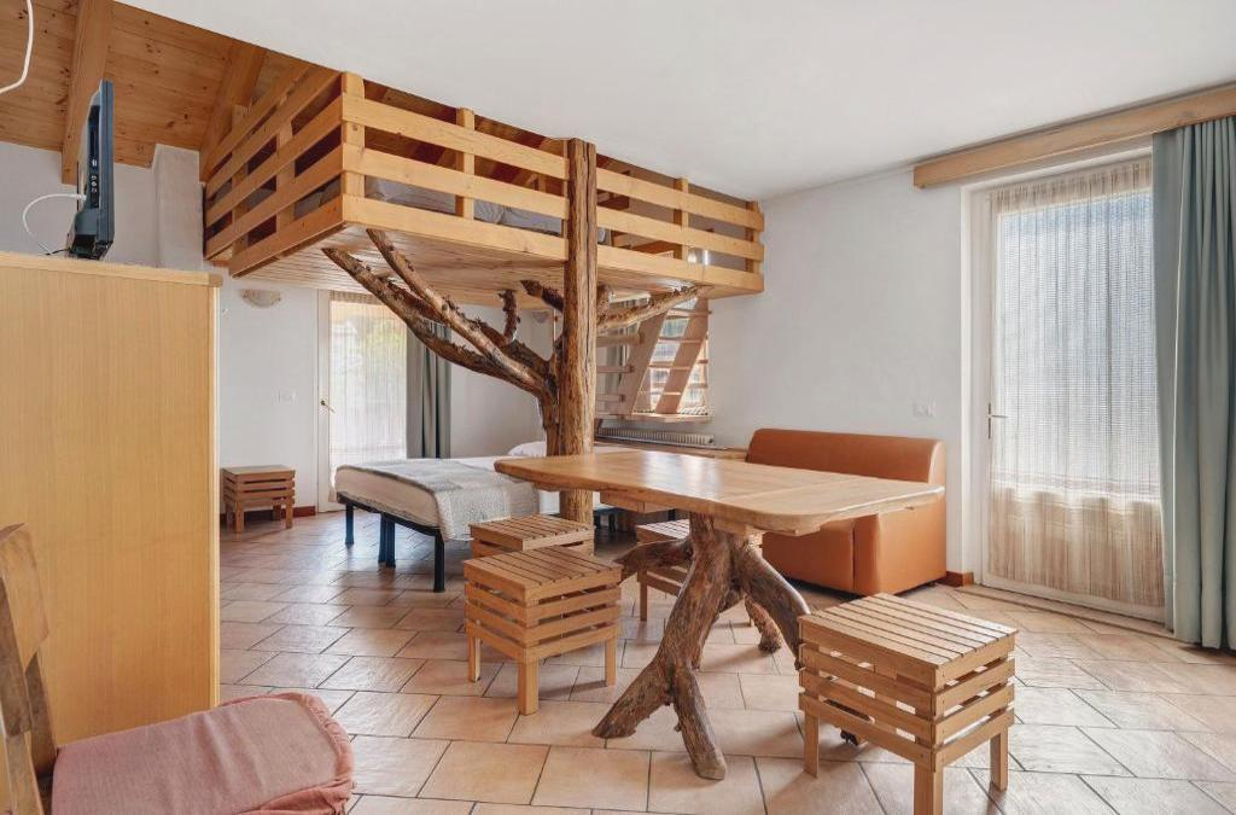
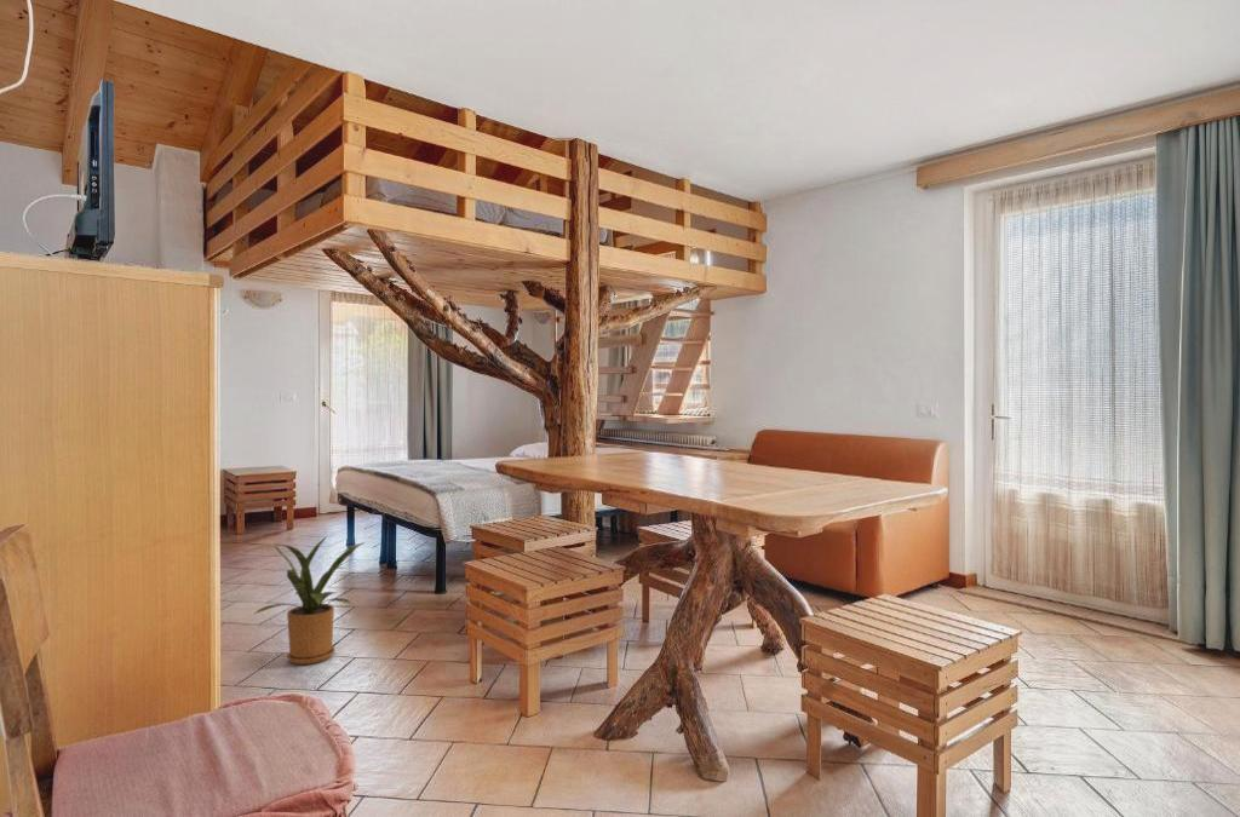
+ house plant (315, 597)
